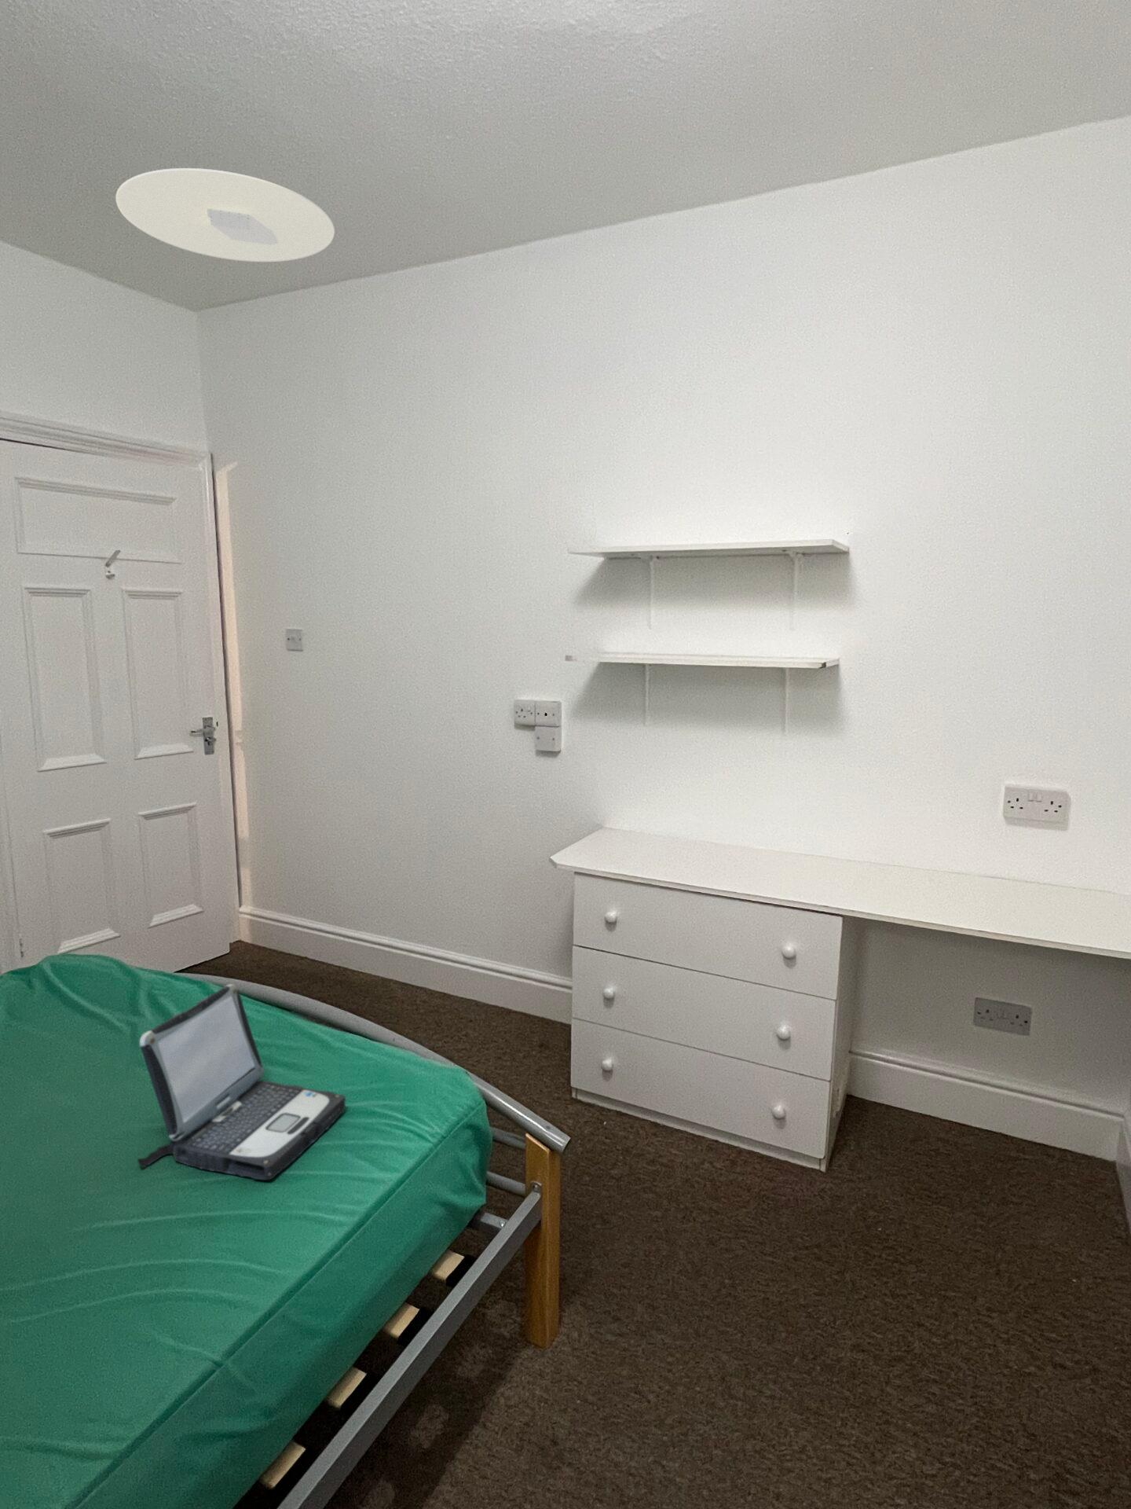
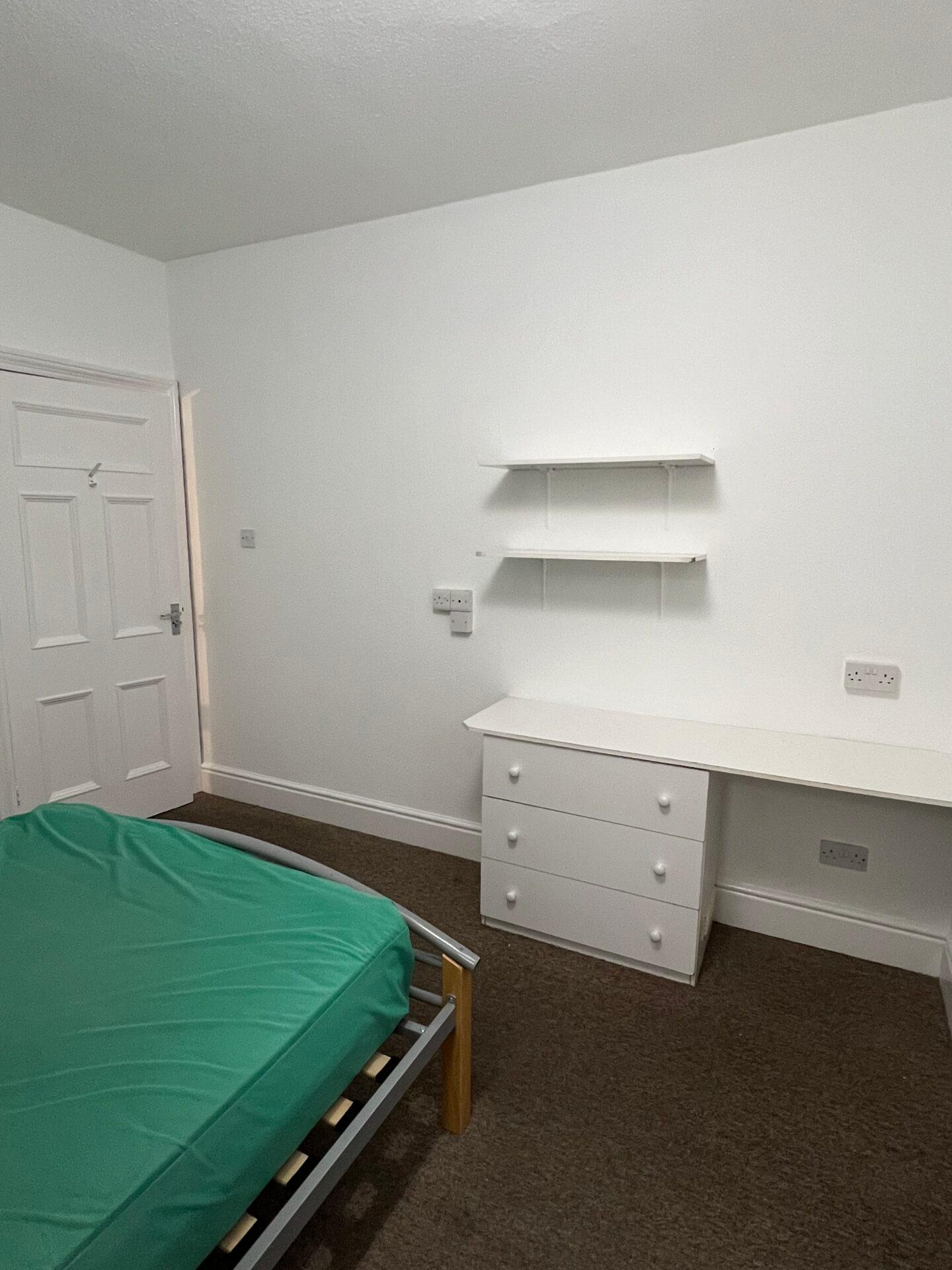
- ceiling light (228, 209)
- laptop (244, 1074)
